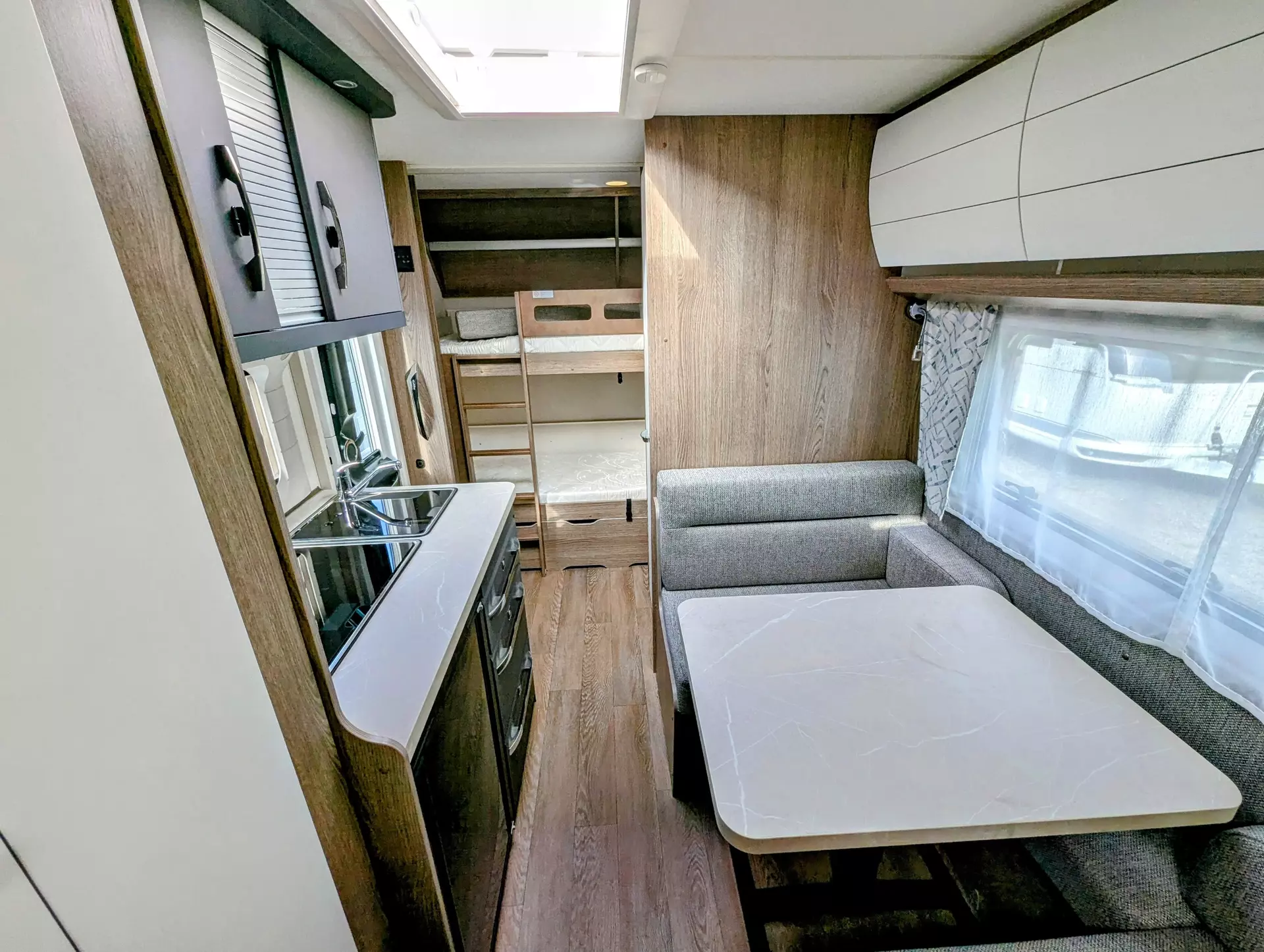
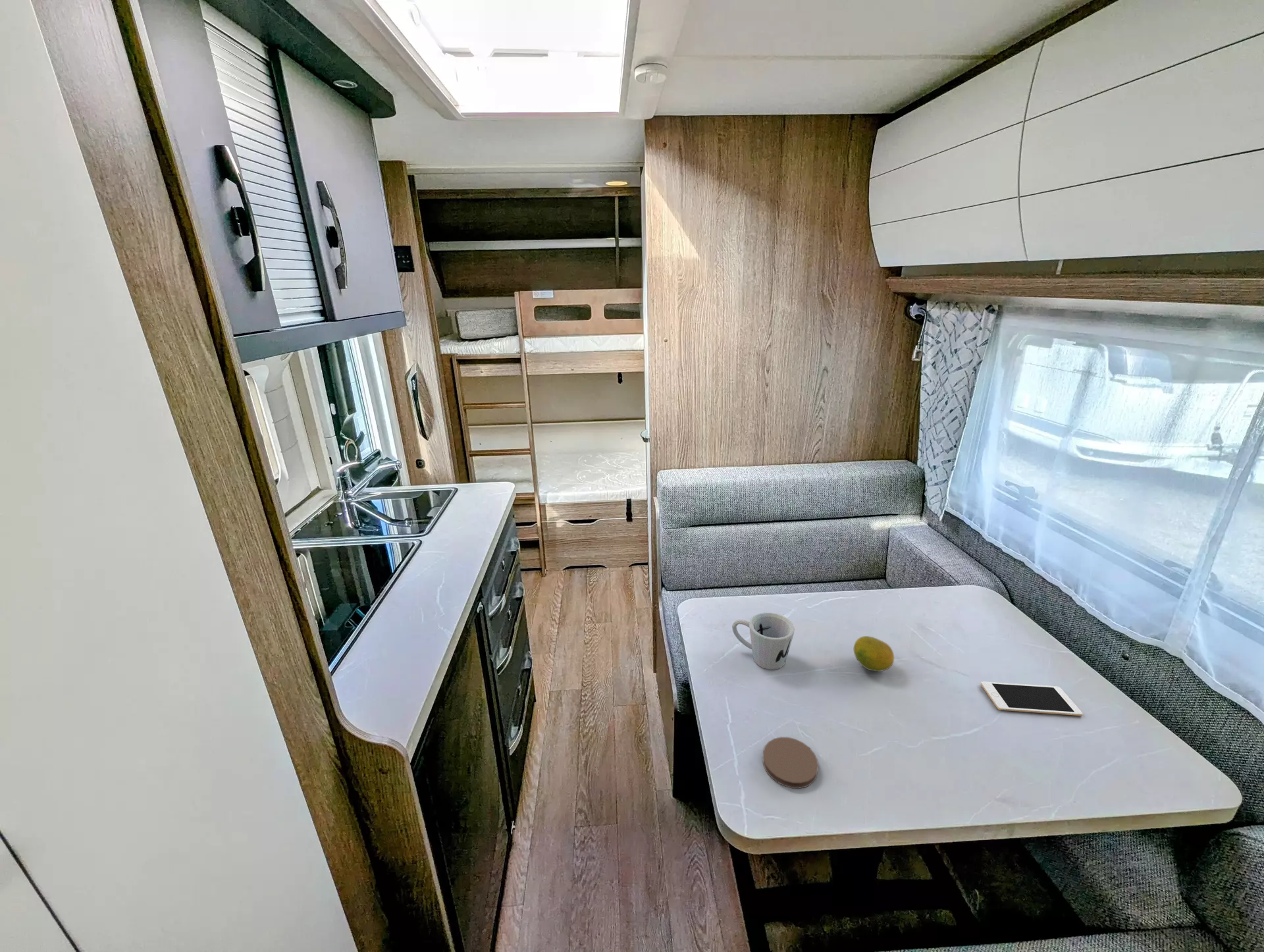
+ cell phone (1030, 698)
+ mug (761, 639)
+ coaster (789, 761)
+ fruit (874, 653)
